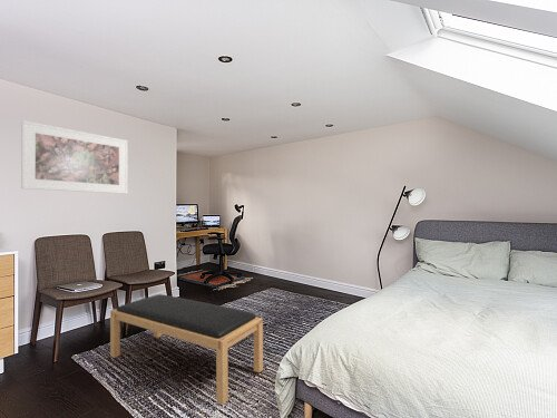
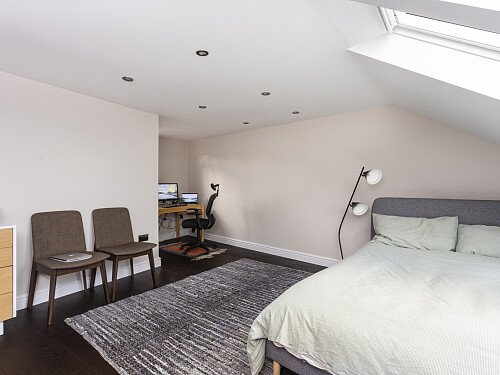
- bench (183, 334)
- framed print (80, 161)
